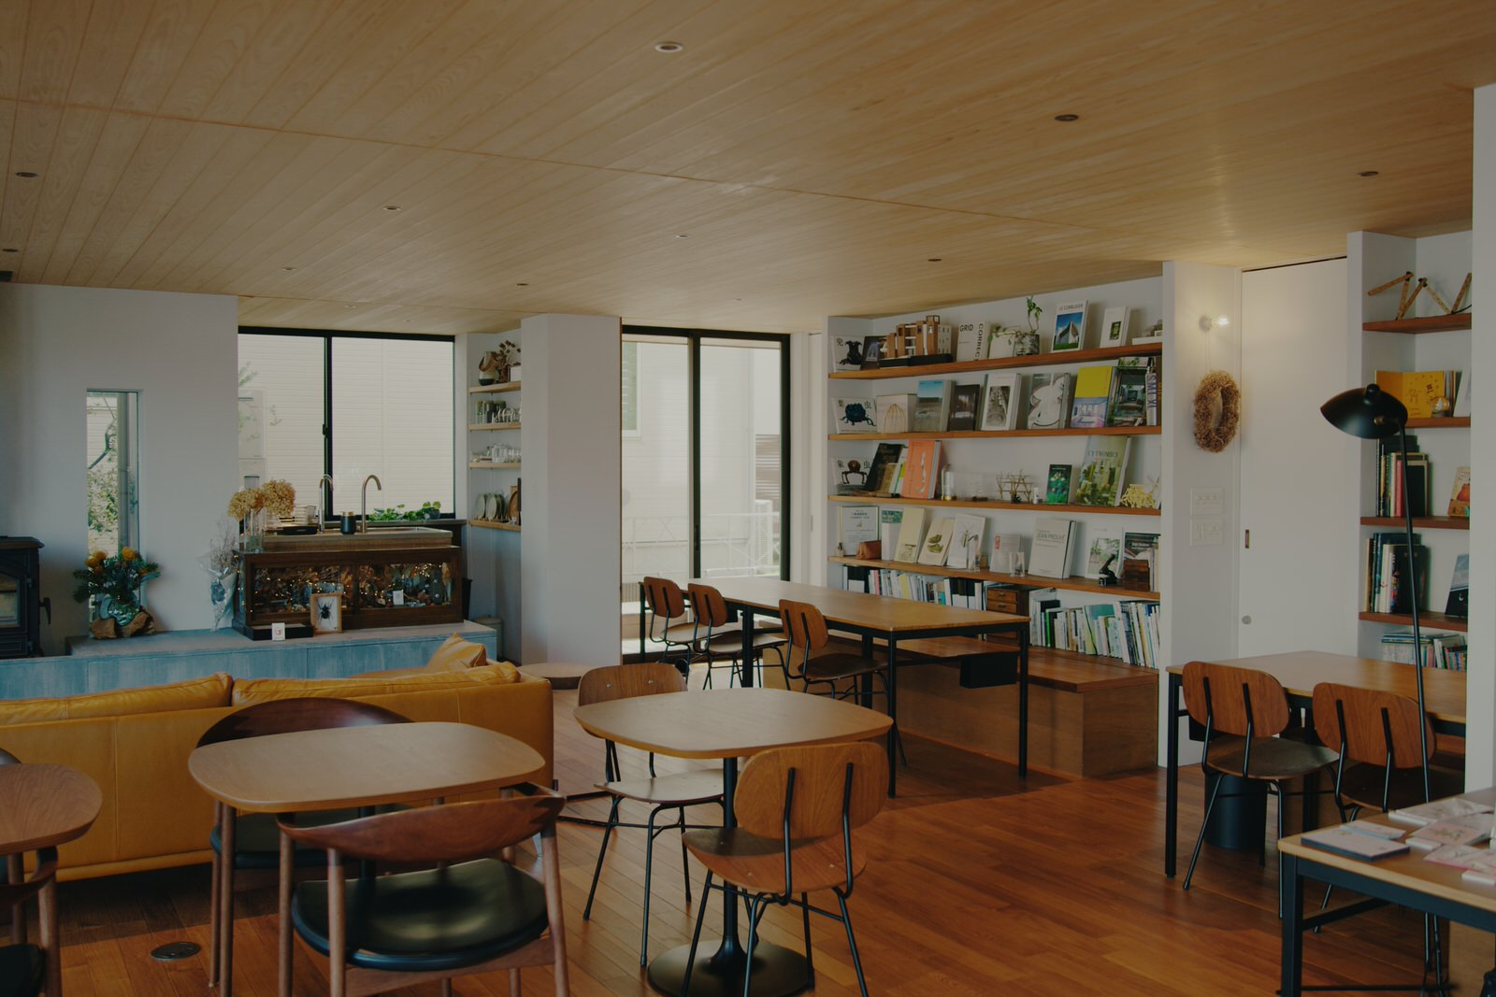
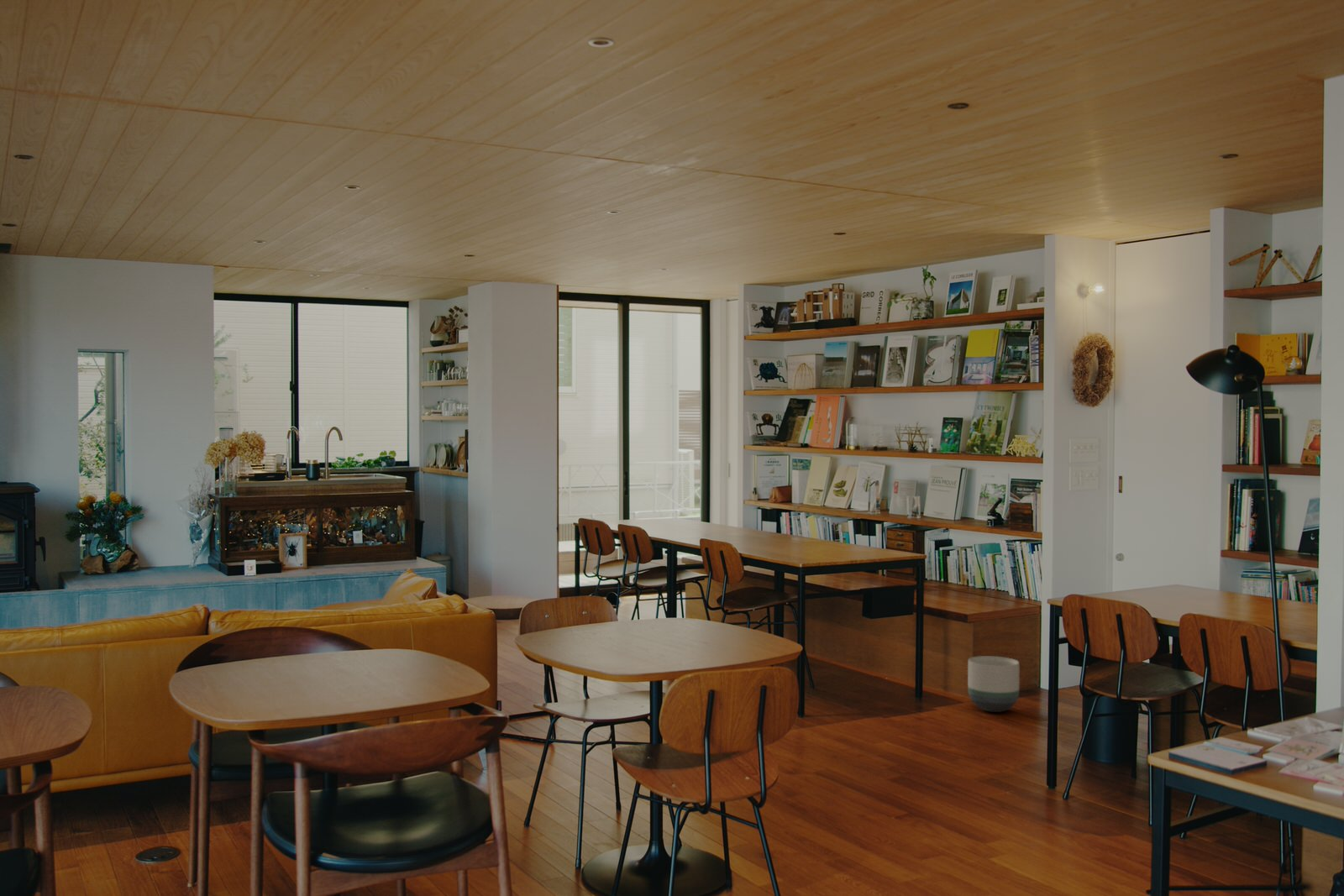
+ planter (993, 685)
